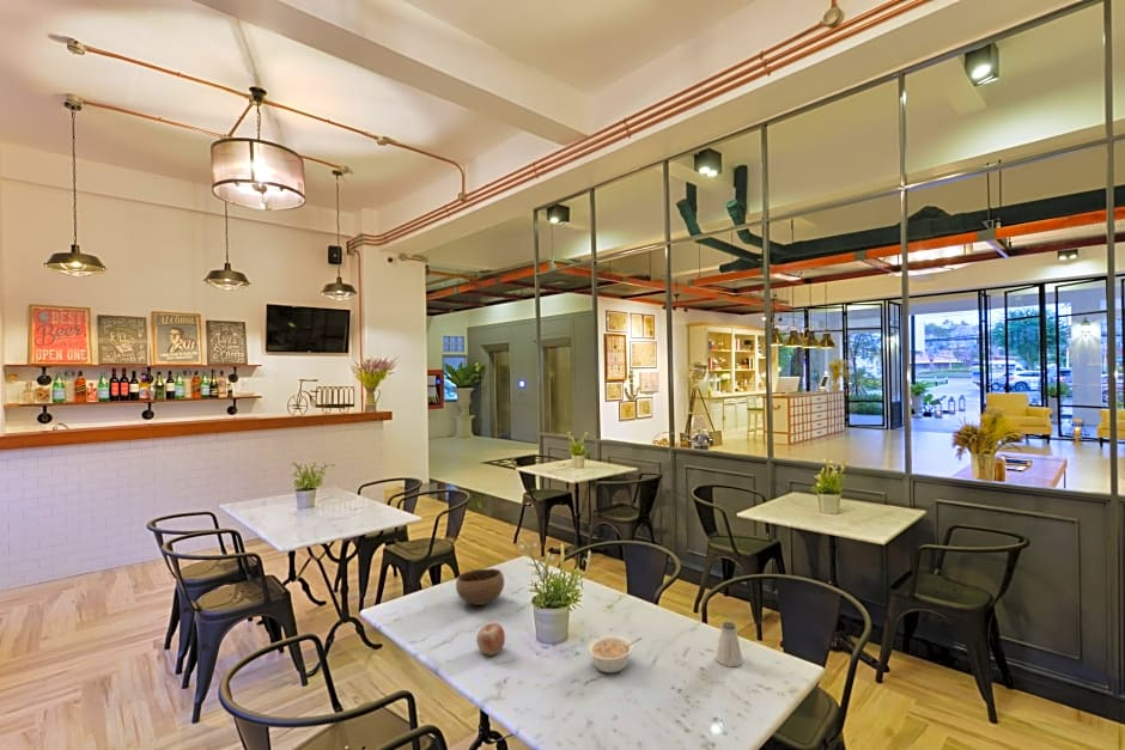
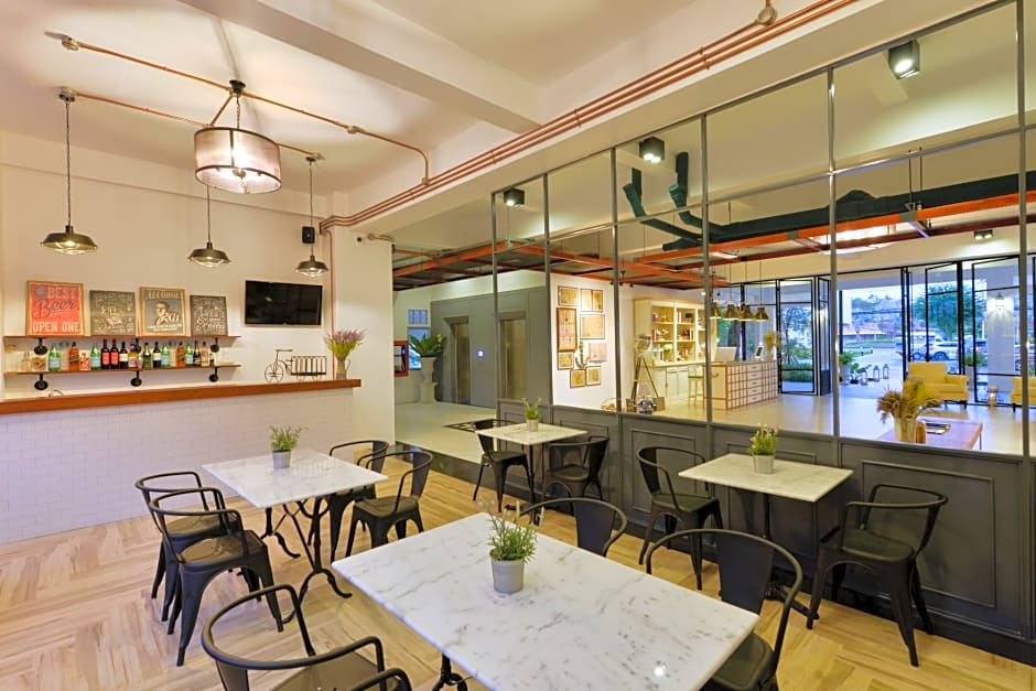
- legume (612, 652)
- saltshaker (729, 641)
- bowl (480, 586)
- apple (491, 639)
